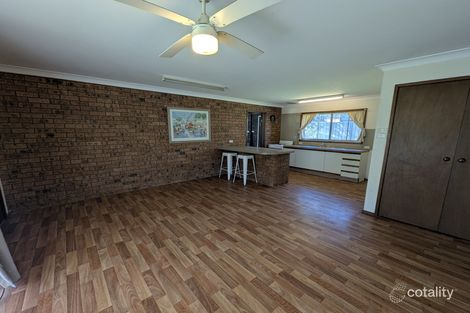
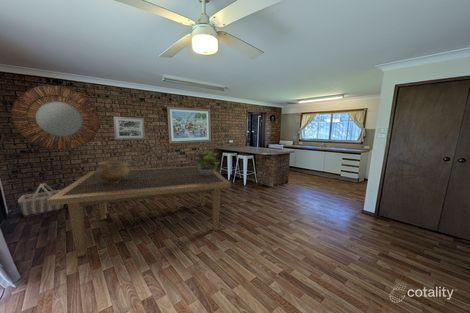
+ dining table (156, 197)
+ basket (43, 197)
+ potted plant (206, 161)
+ wall art (129, 128)
+ ceramic pot (113, 171)
+ home mirror (60, 118)
